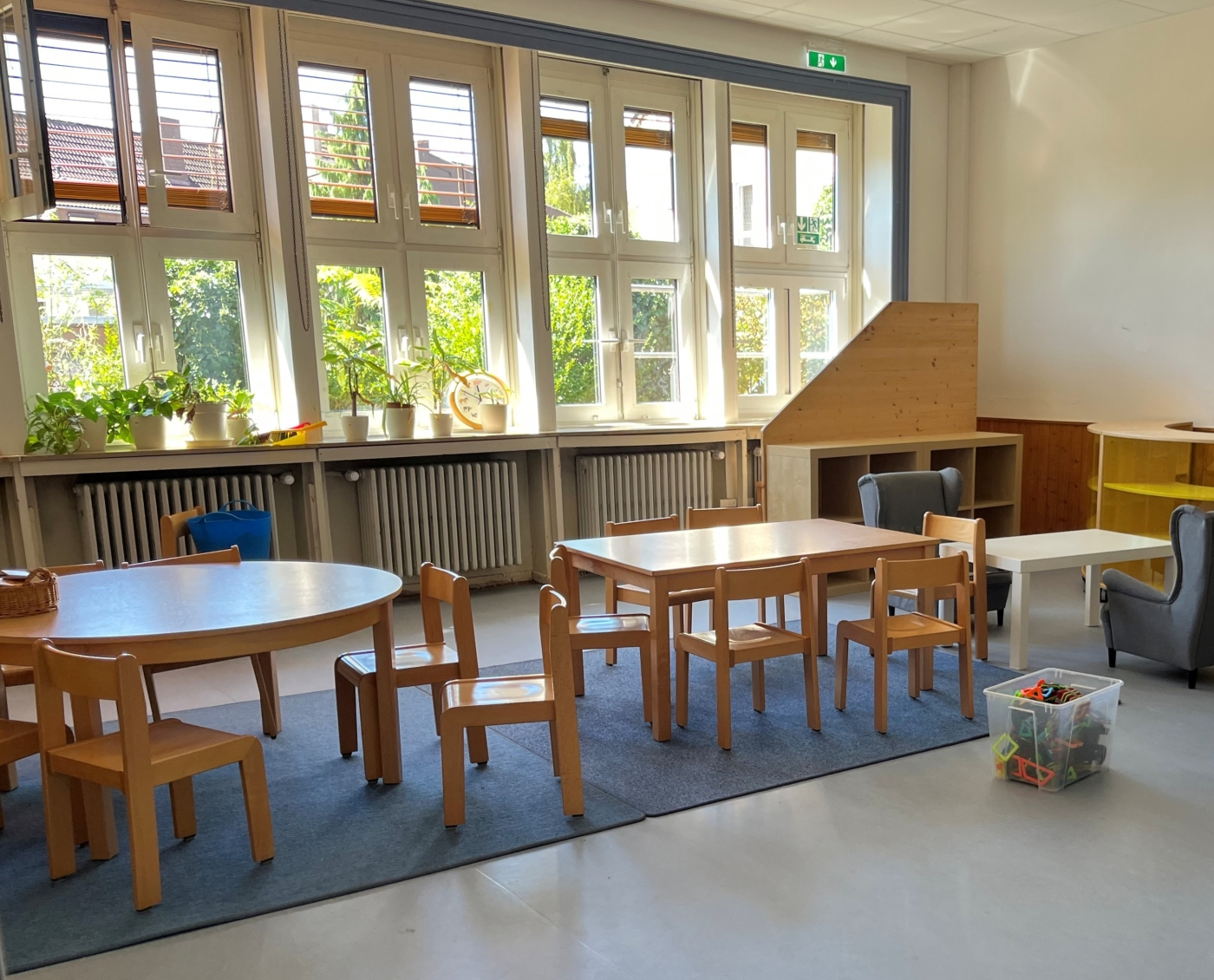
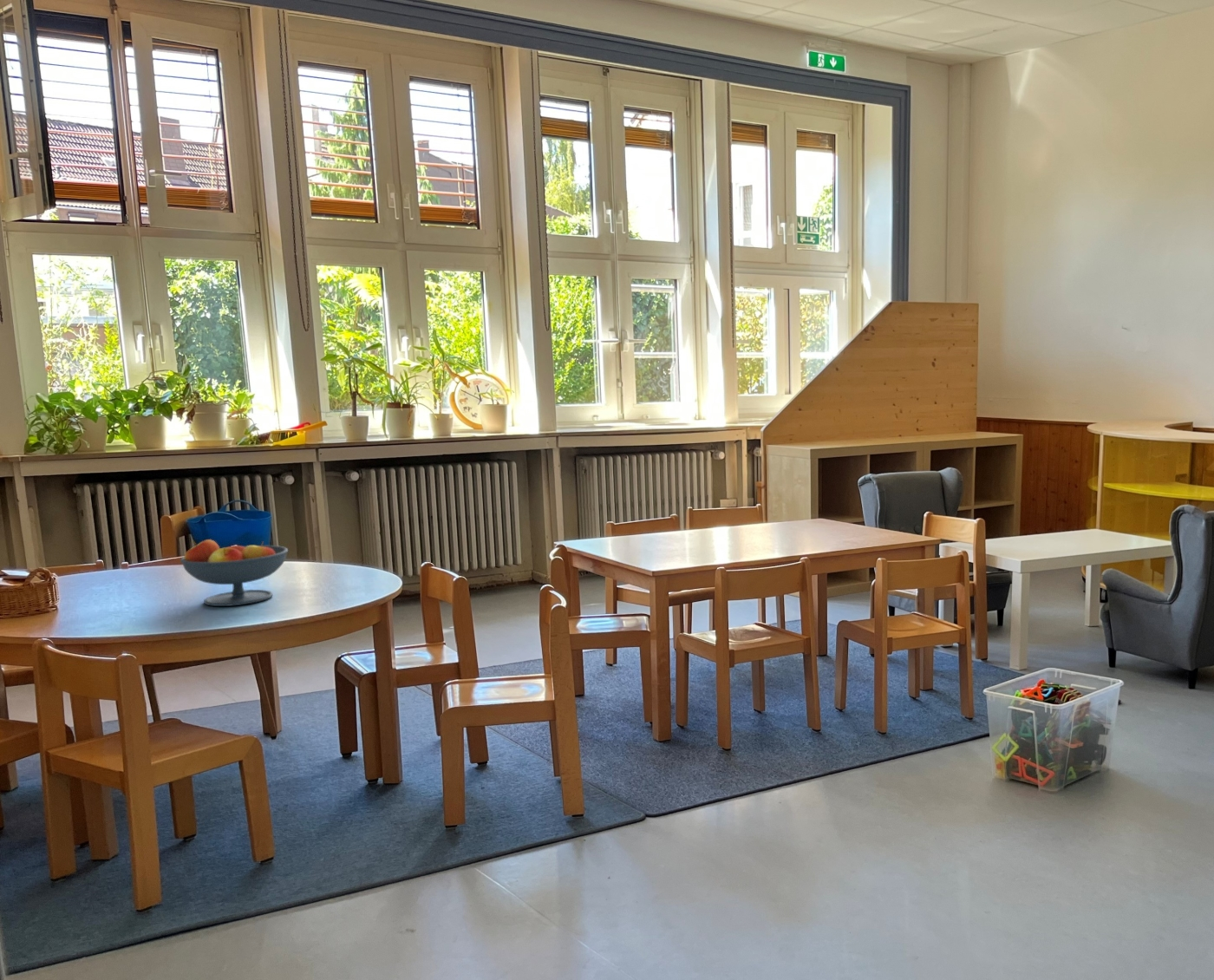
+ fruit bowl (236, 568)
